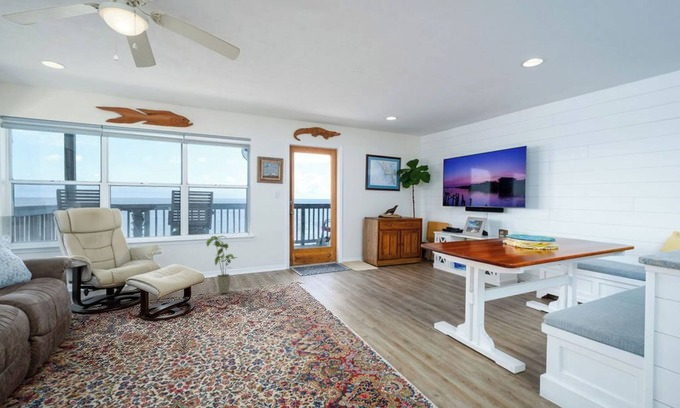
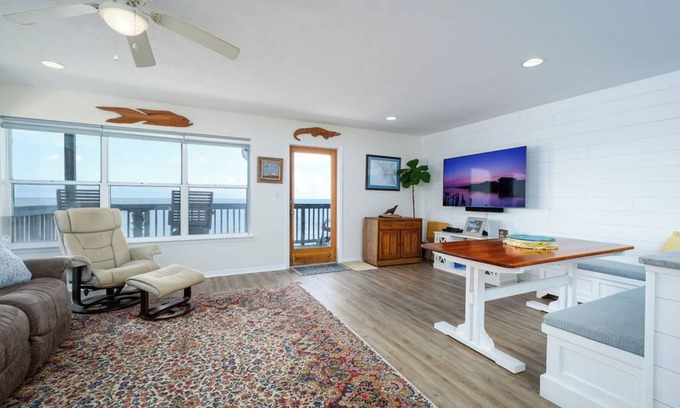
- house plant (220, 264)
